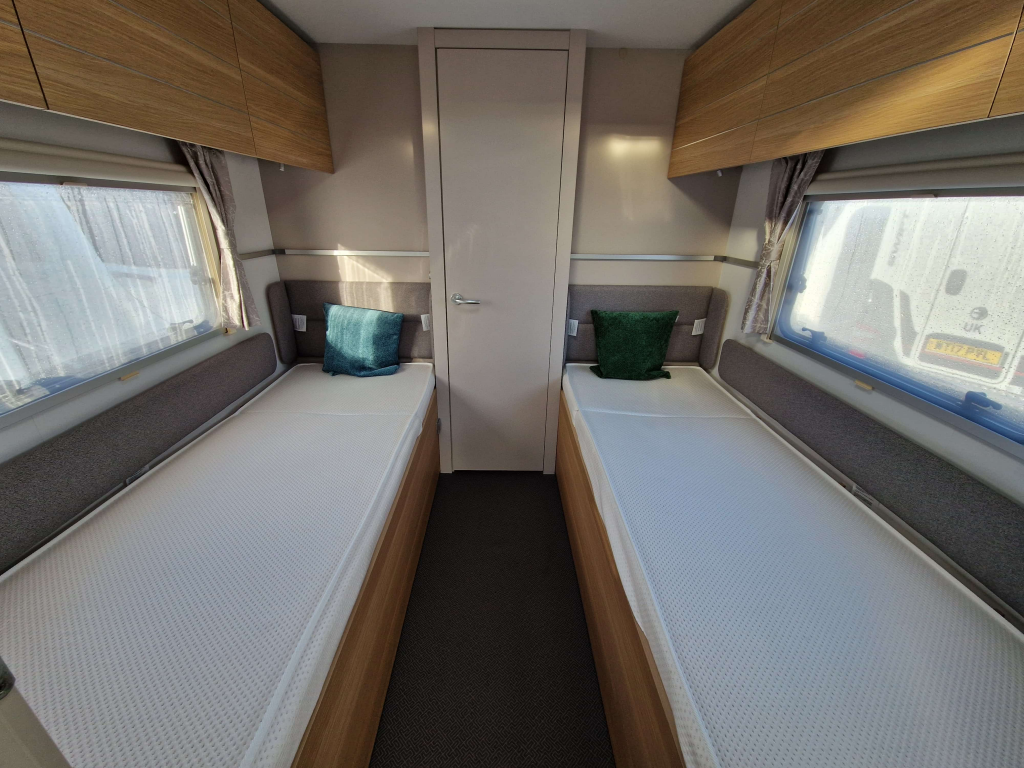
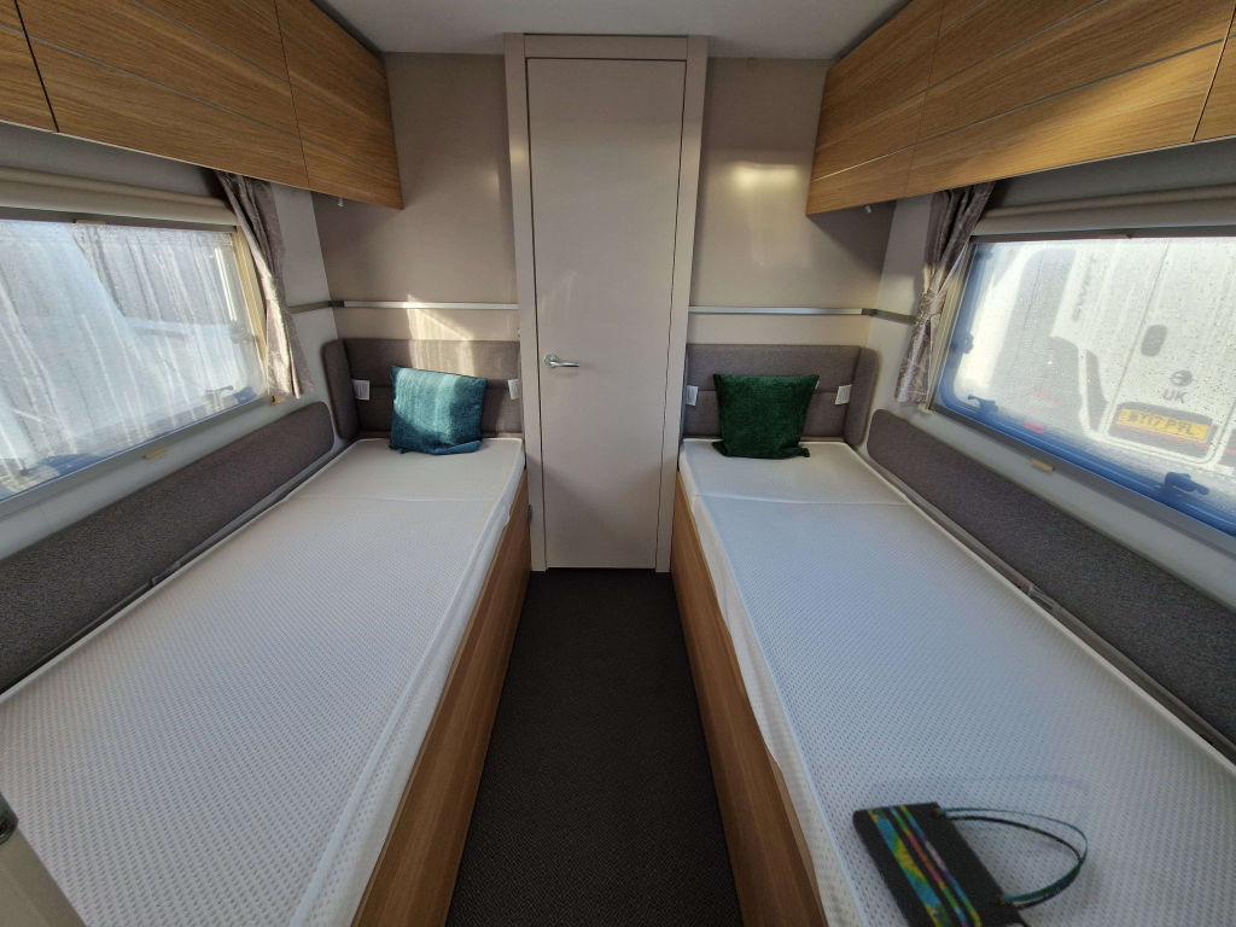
+ tote bag (979, 858)
